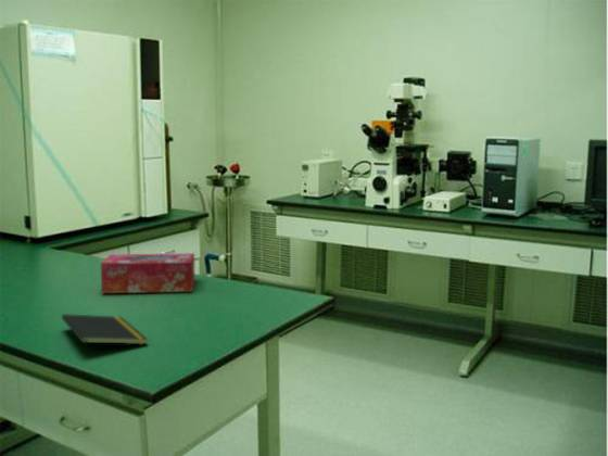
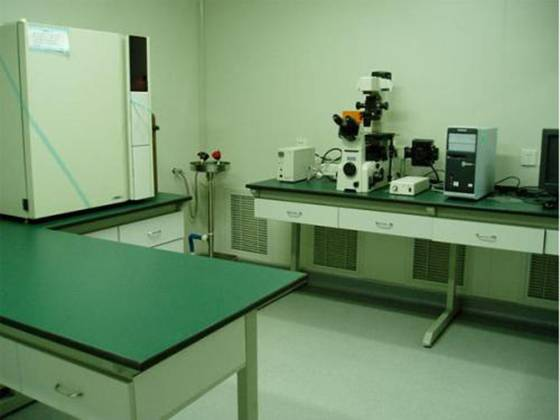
- tissue box (150, 271)
- notepad (103, 328)
